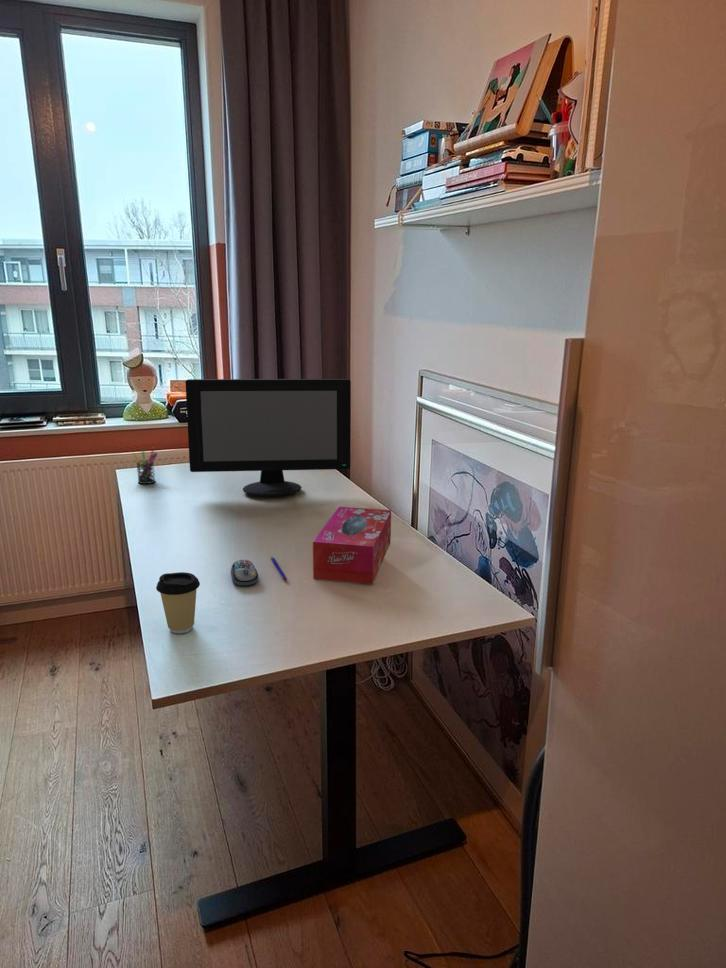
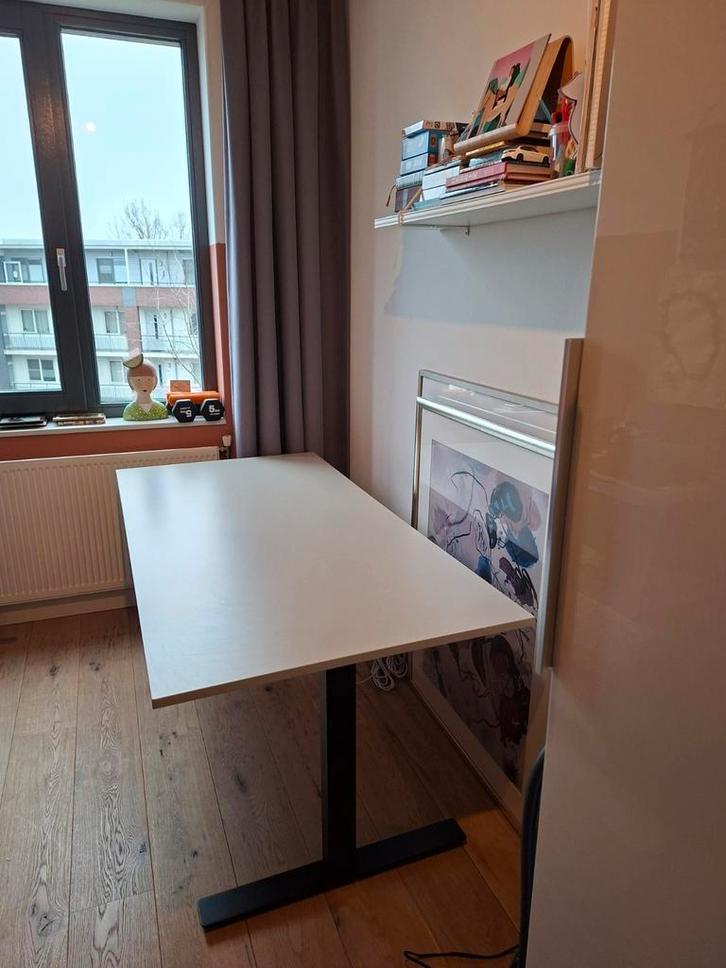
- computer monitor (270, 436)
- coffee cup (179, 602)
- computer mouse (244, 571)
- tissue box (354, 542)
- pen (278, 567)
- pen holder (146, 464)
